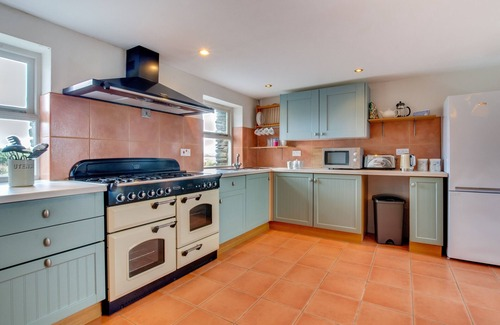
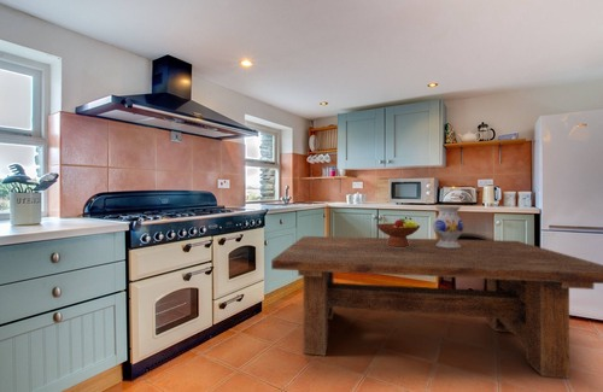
+ vase (447, 226)
+ fruit bowl (397, 230)
+ dining table (415, 292)
